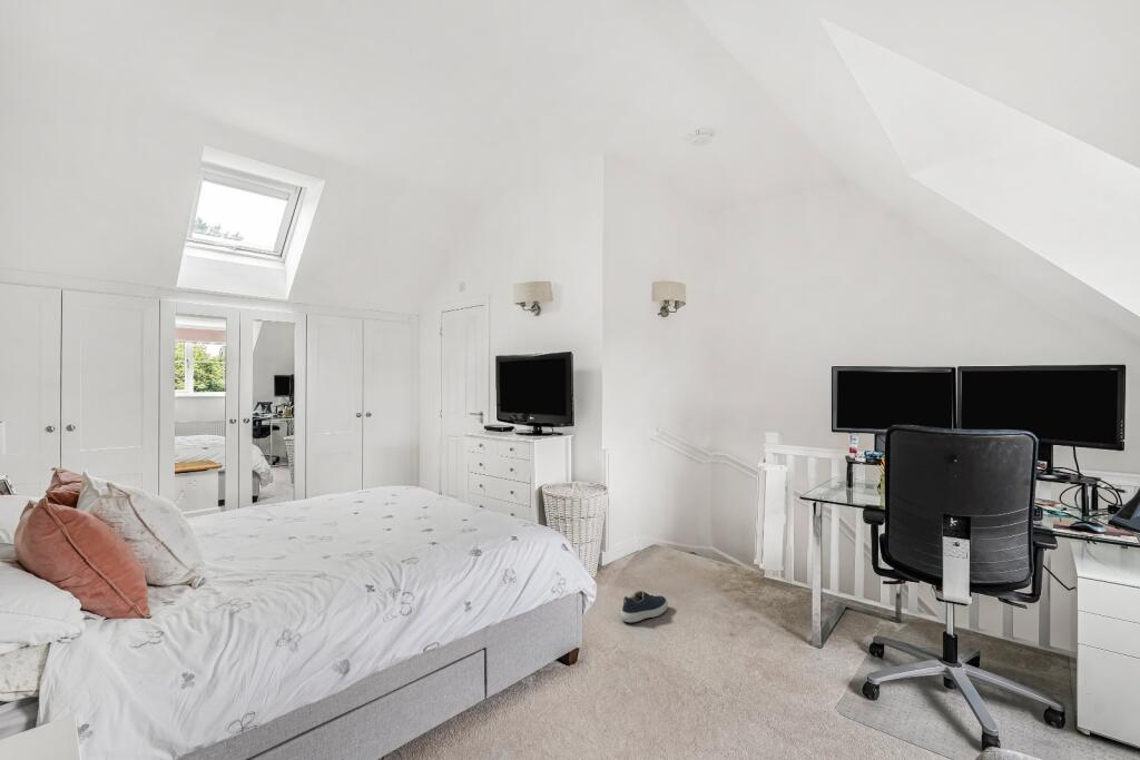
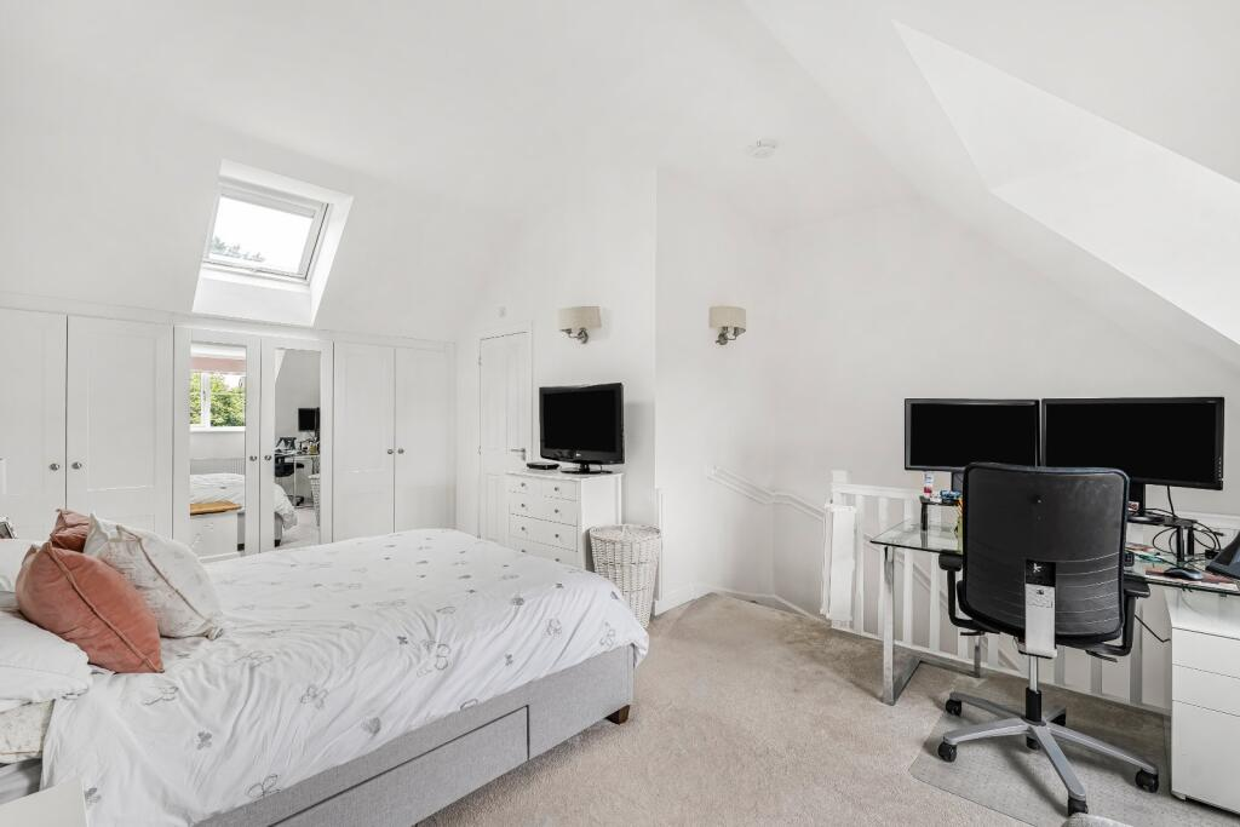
- shoe (645, 602)
